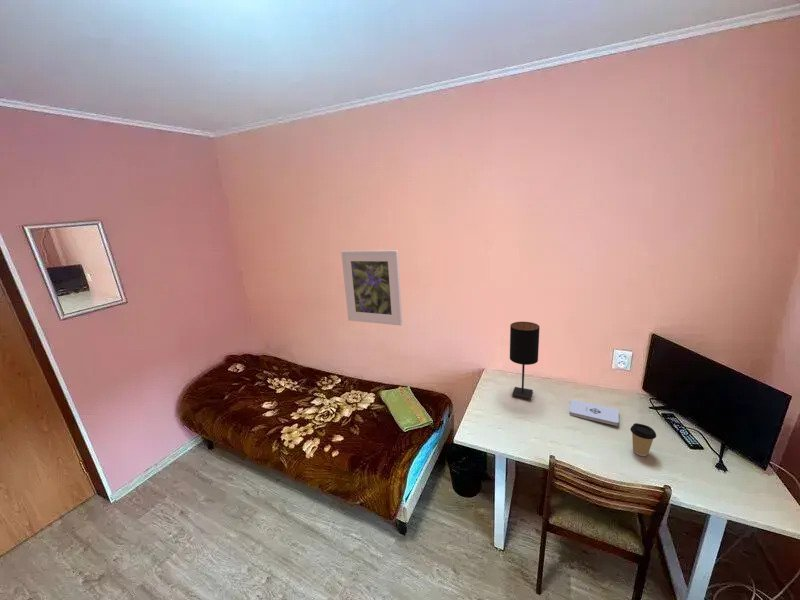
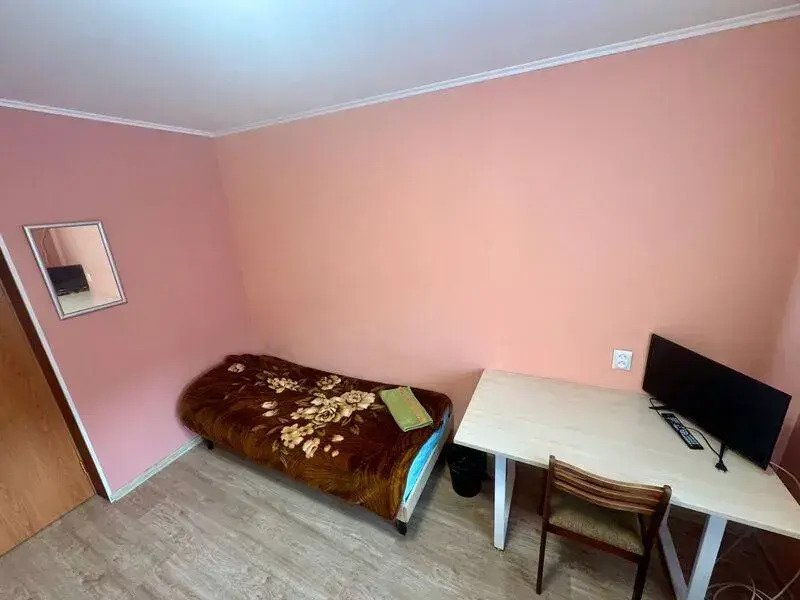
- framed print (371, 287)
- notepad (593, 412)
- coffee cup (642, 440)
- table lamp (523, 360)
